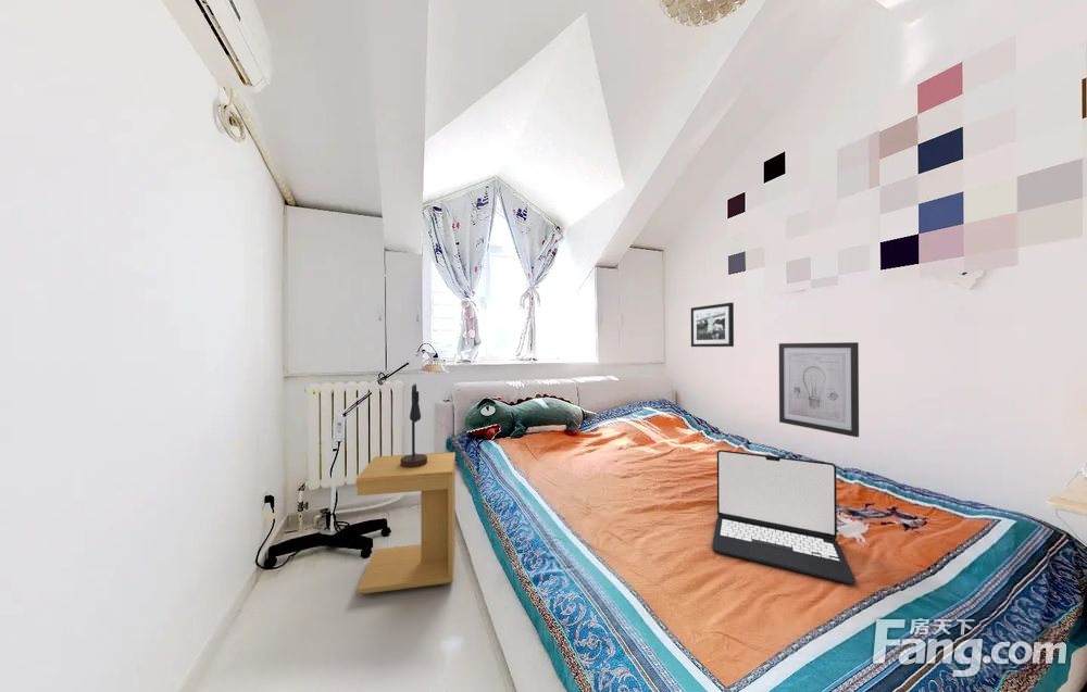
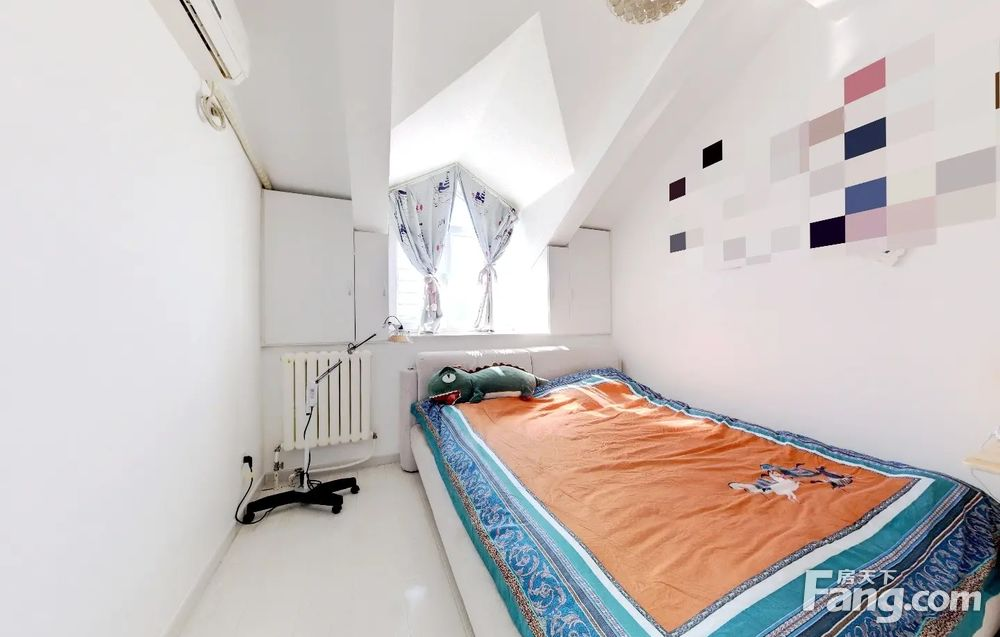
- picture frame (711, 326)
- wall art (815, 386)
- laptop (775, 506)
- table lamp (414, 423)
- side table (421, 517)
